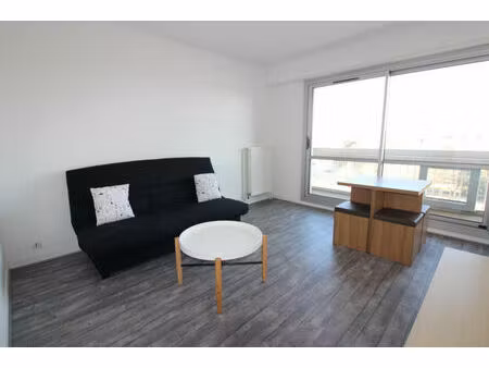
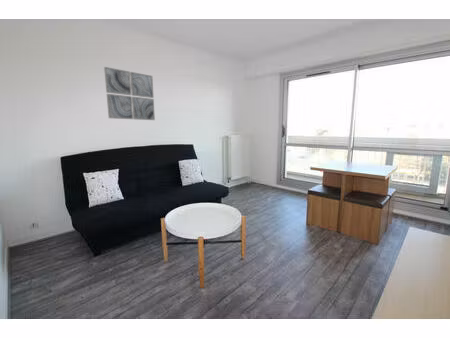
+ wall art (132, 95)
